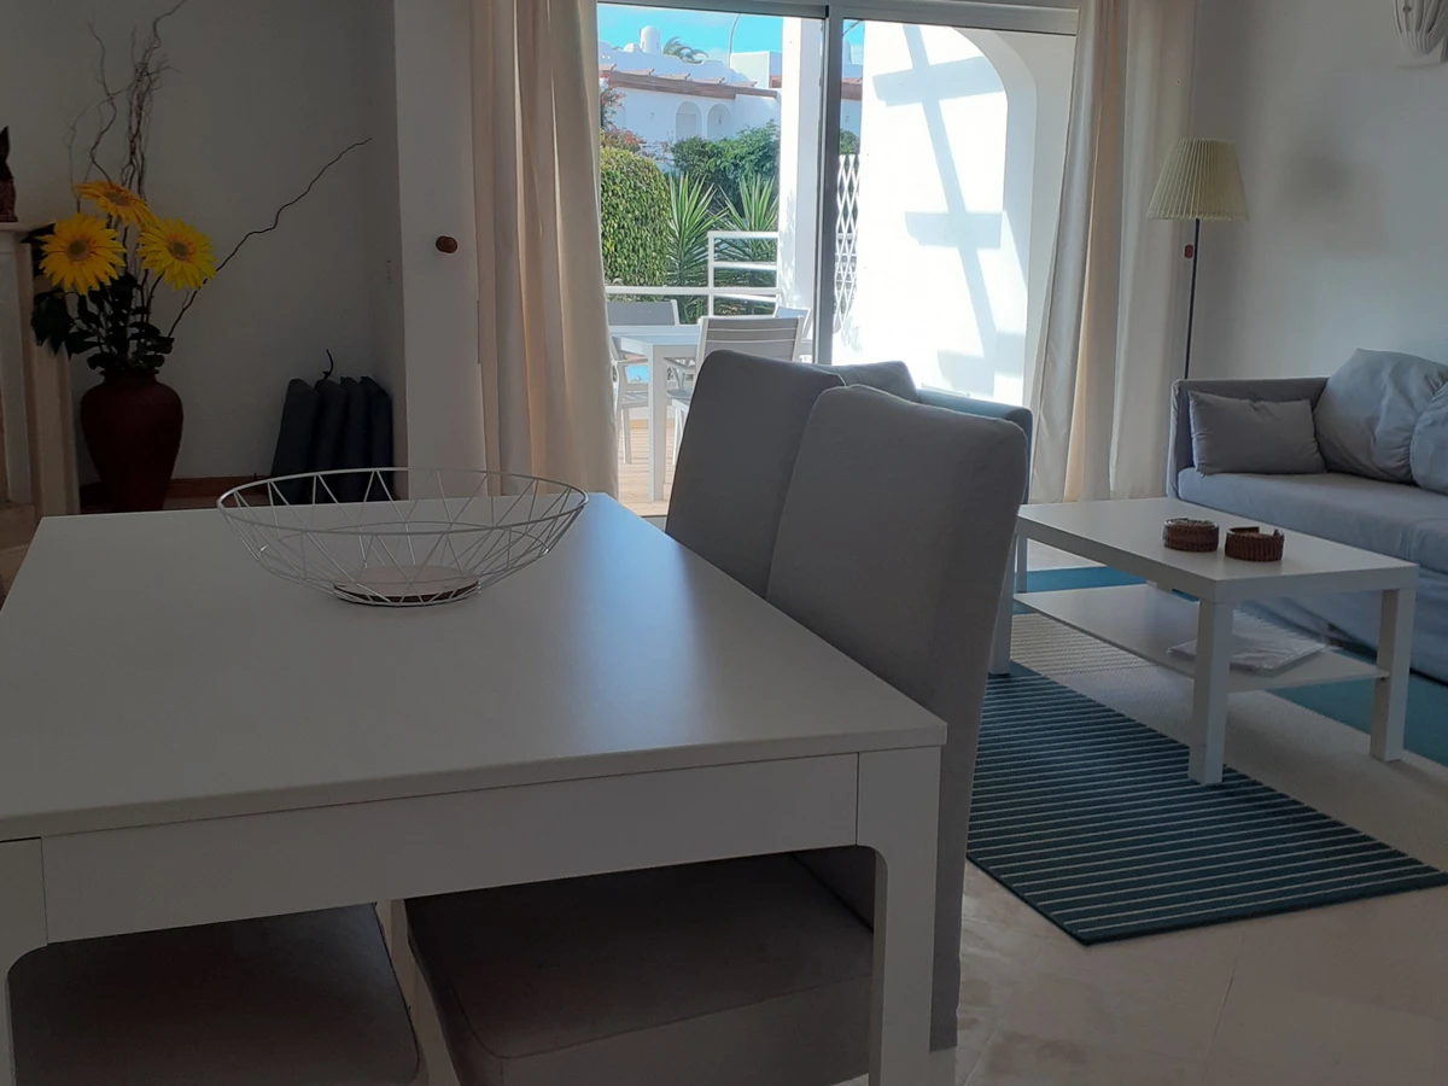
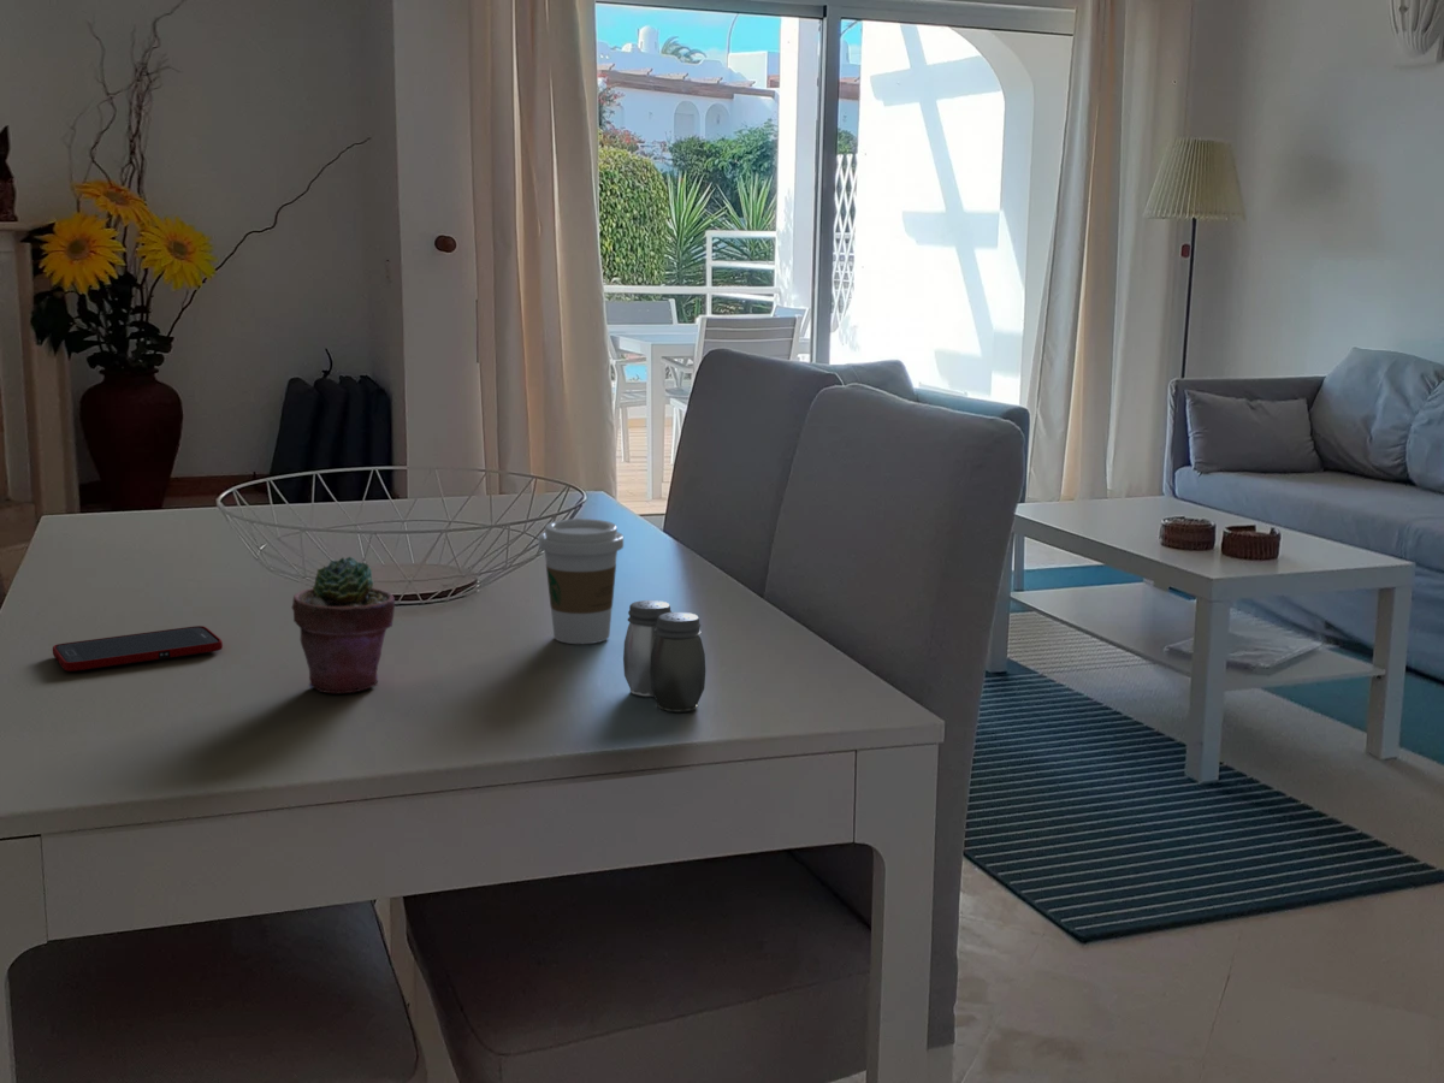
+ salt and pepper shaker (663, 653)
+ cell phone (138, 647)
+ potted succulent (344, 621)
+ coffee cup (581, 581)
